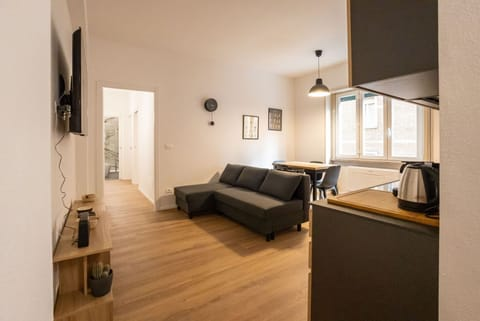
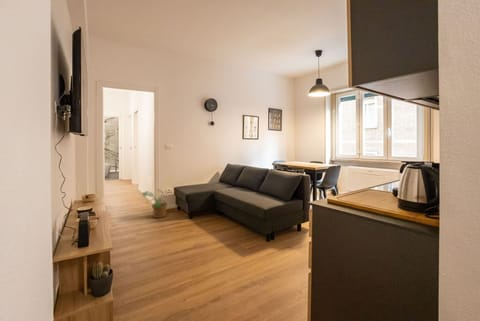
+ potted plant (155, 203)
